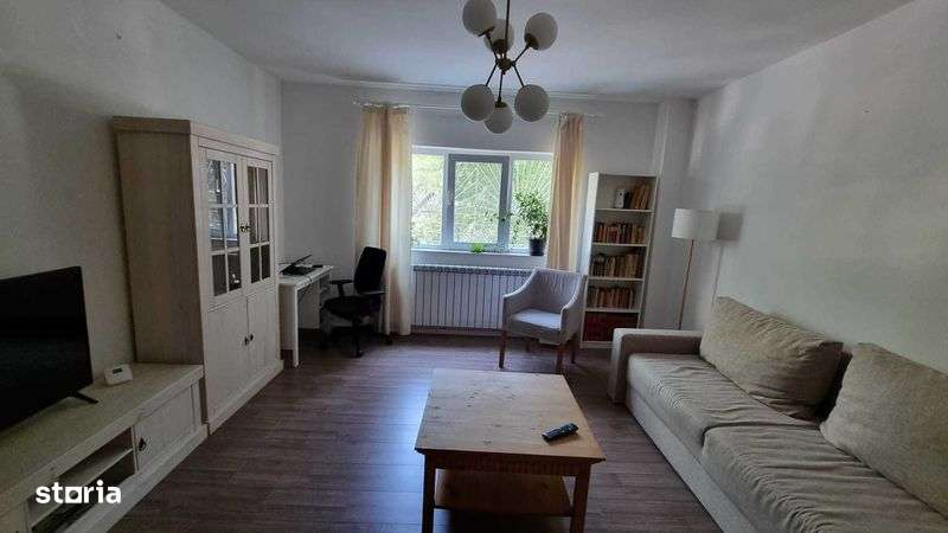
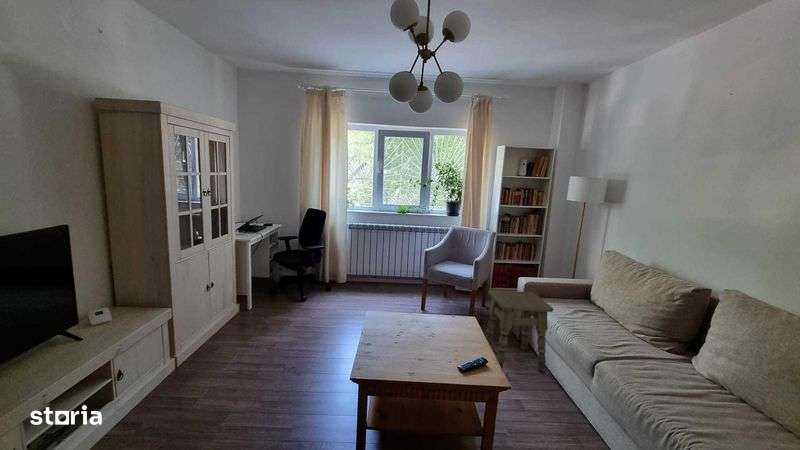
+ side table (515, 324)
